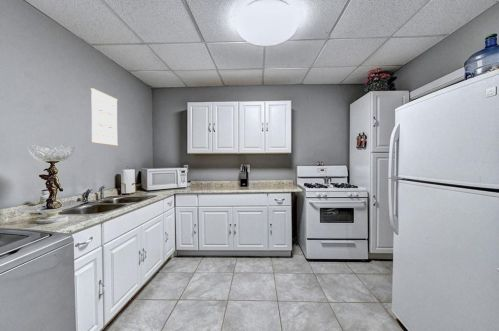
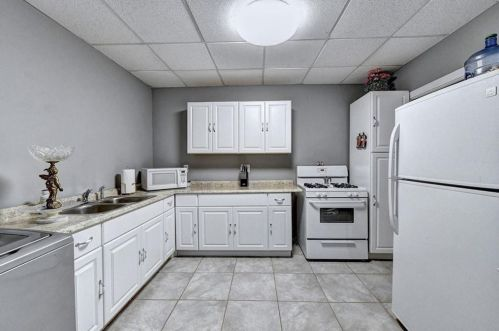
- wall art (105, 119)
